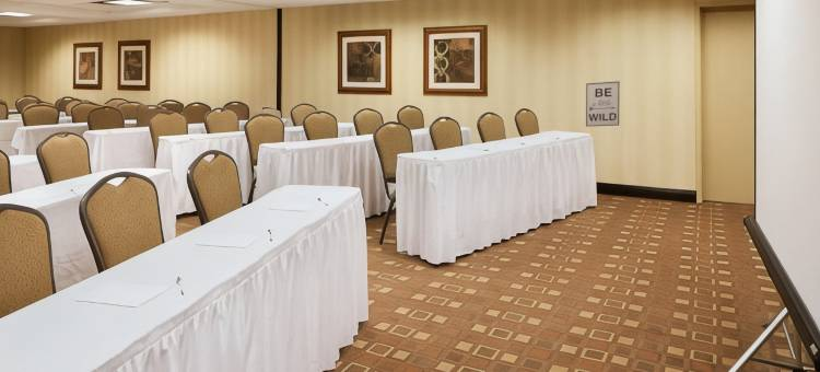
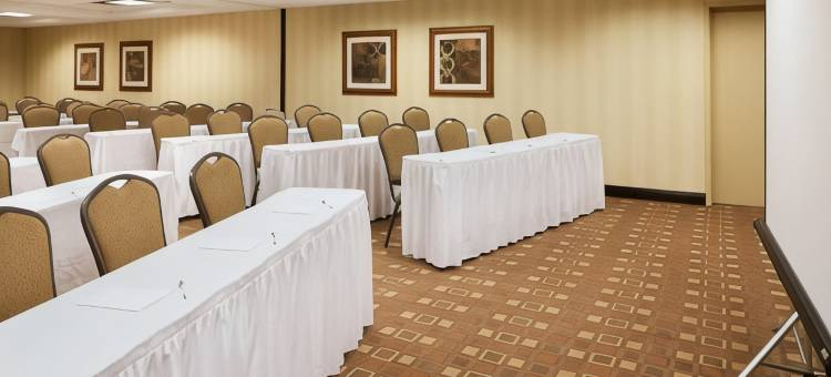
- wall art (602, 104)
